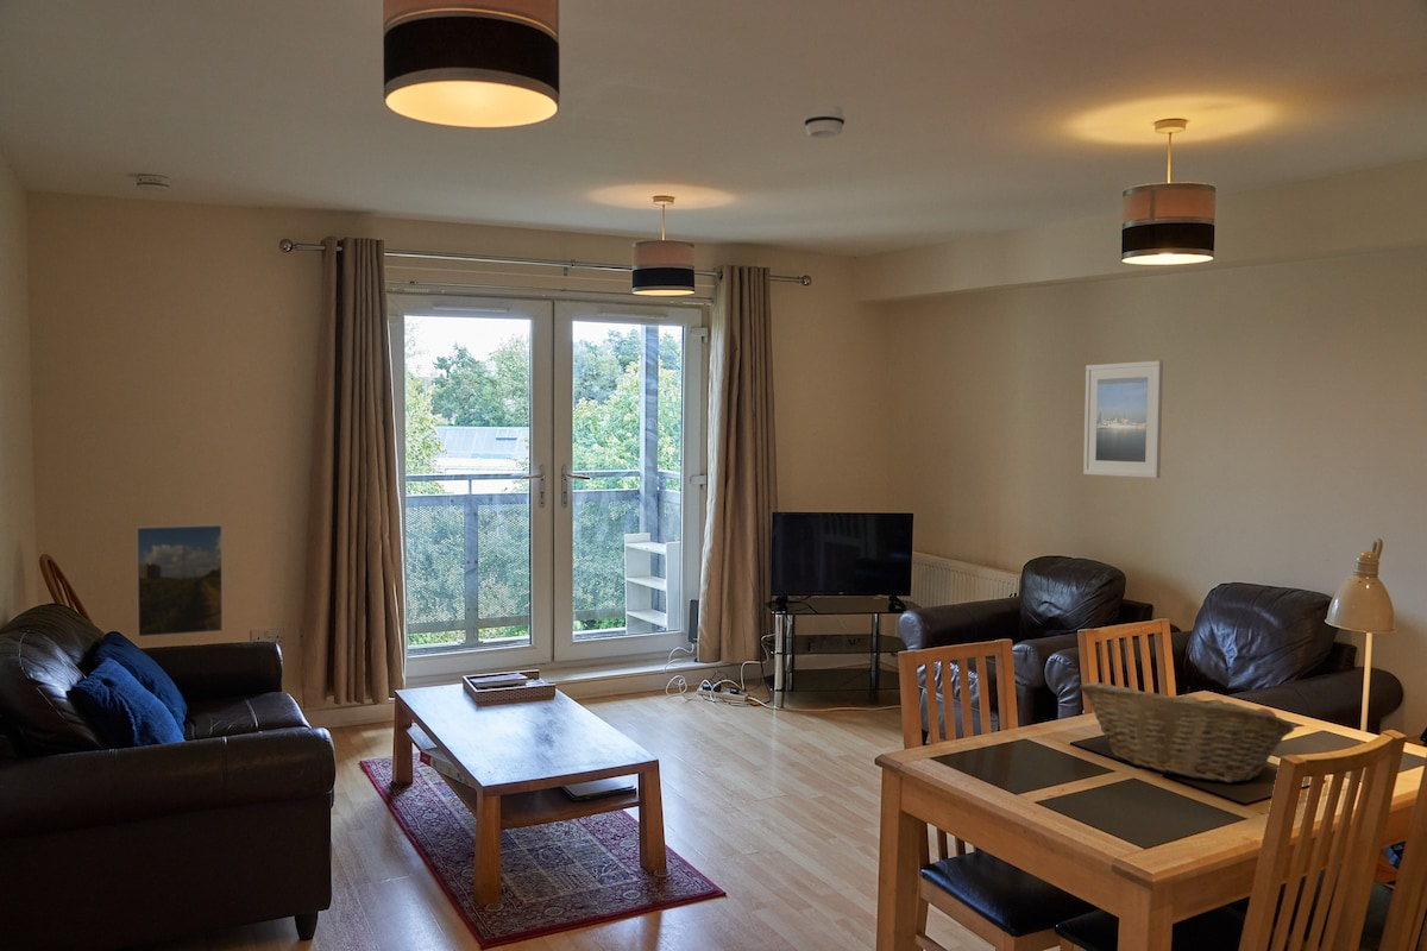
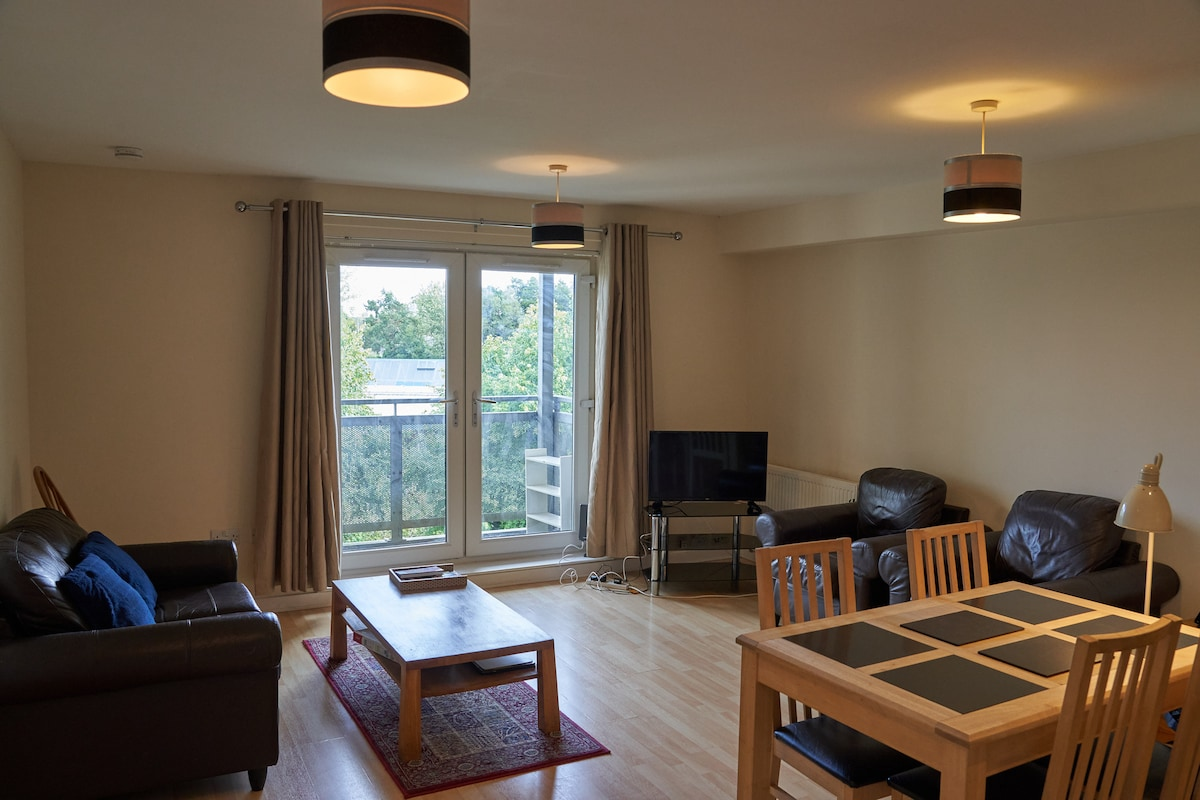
- smoke detector (824, 122)
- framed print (1121, 420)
- fruit basket (1181, 722)
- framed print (180, 579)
